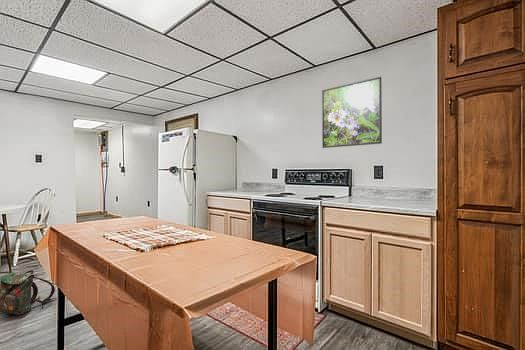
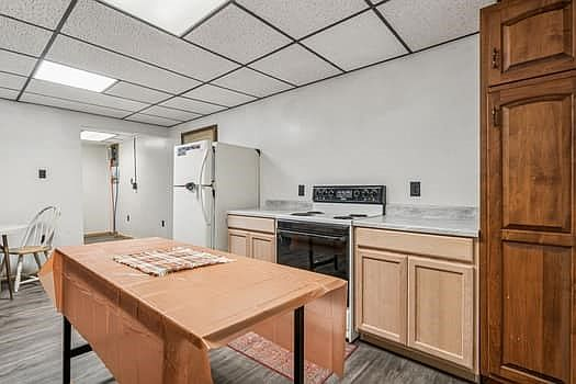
- backpack (28, 289)
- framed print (349, 115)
